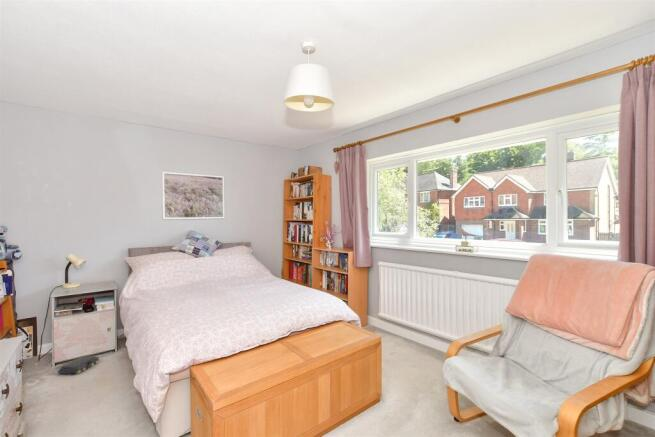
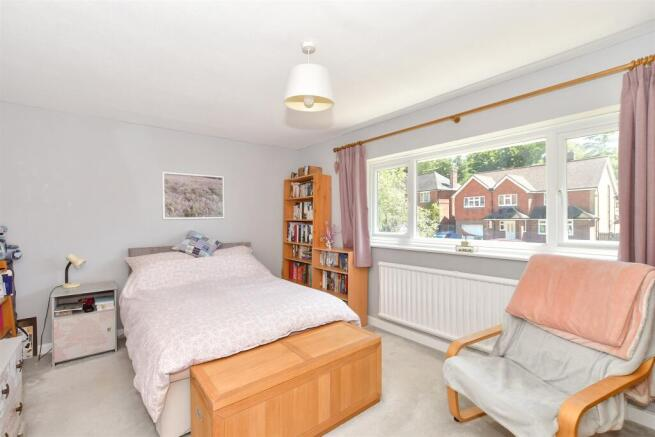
- bag (79, 364)
